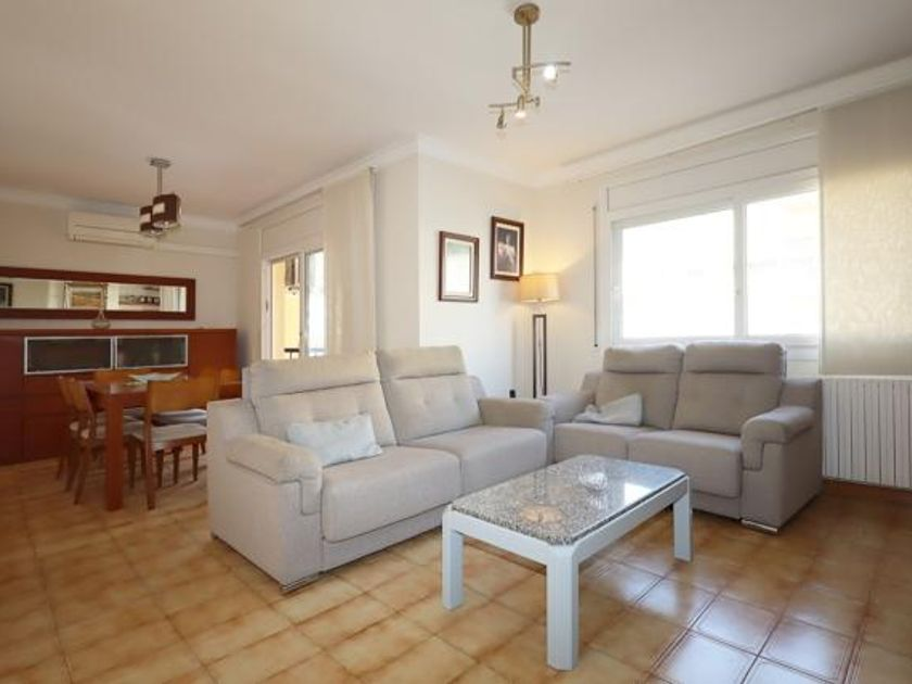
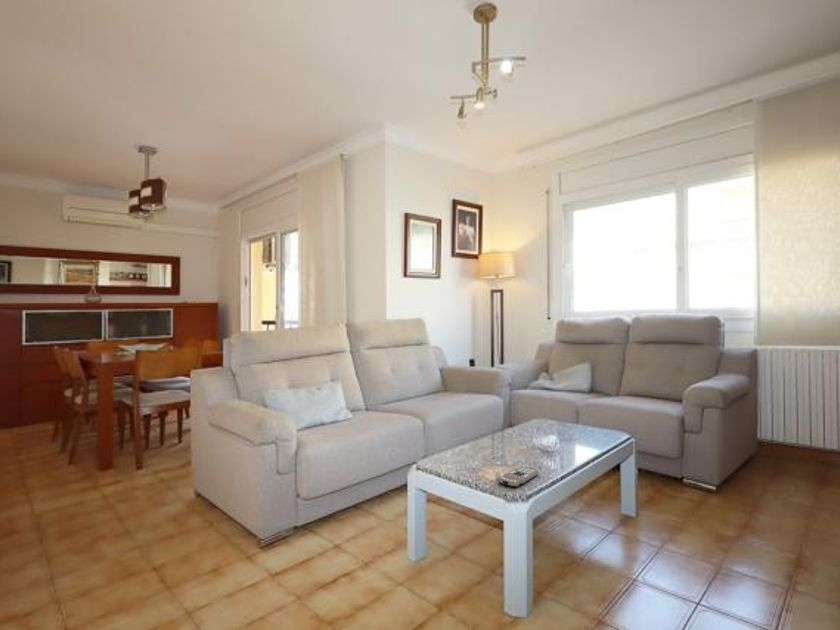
+ remote control (519, 476)
